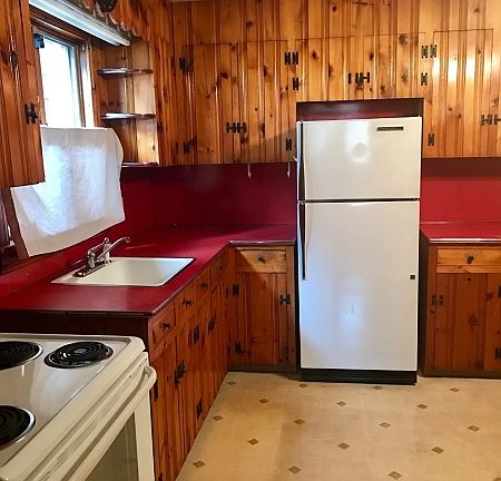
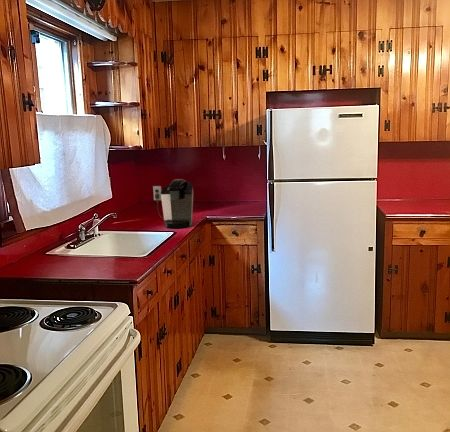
+ coffee maker (170, 202)
